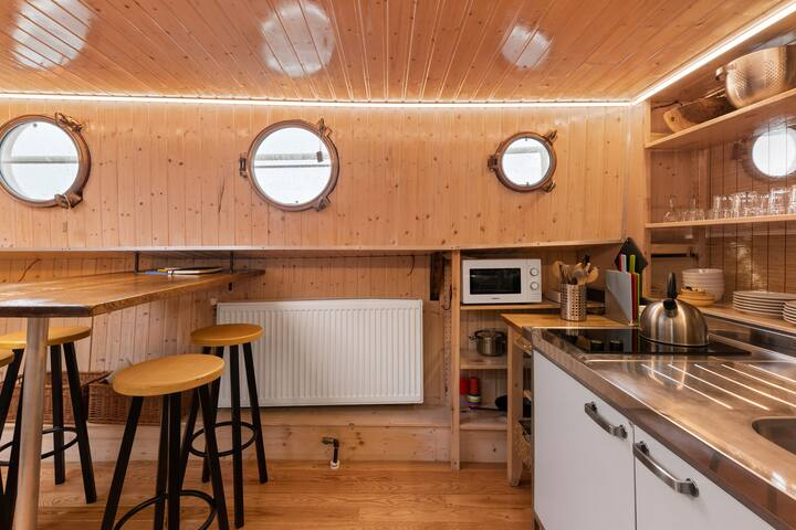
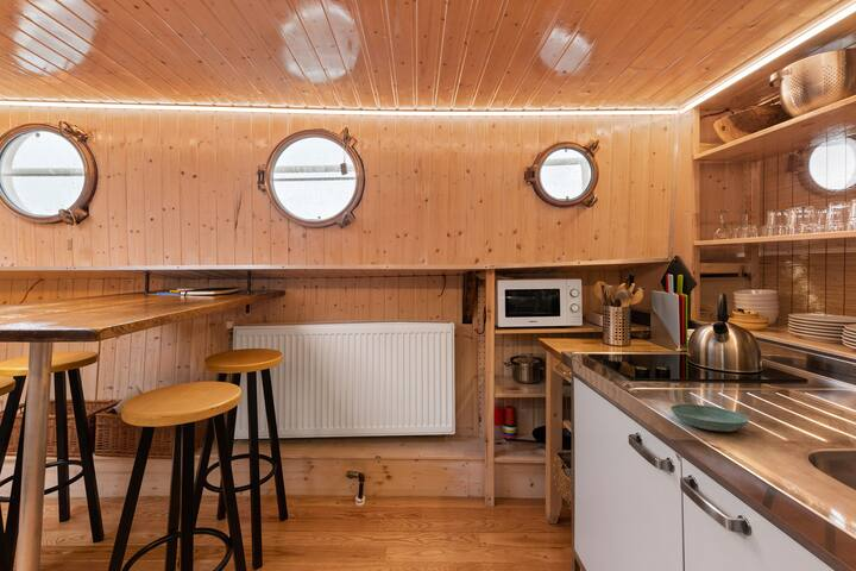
+ saucer (707, 418)
